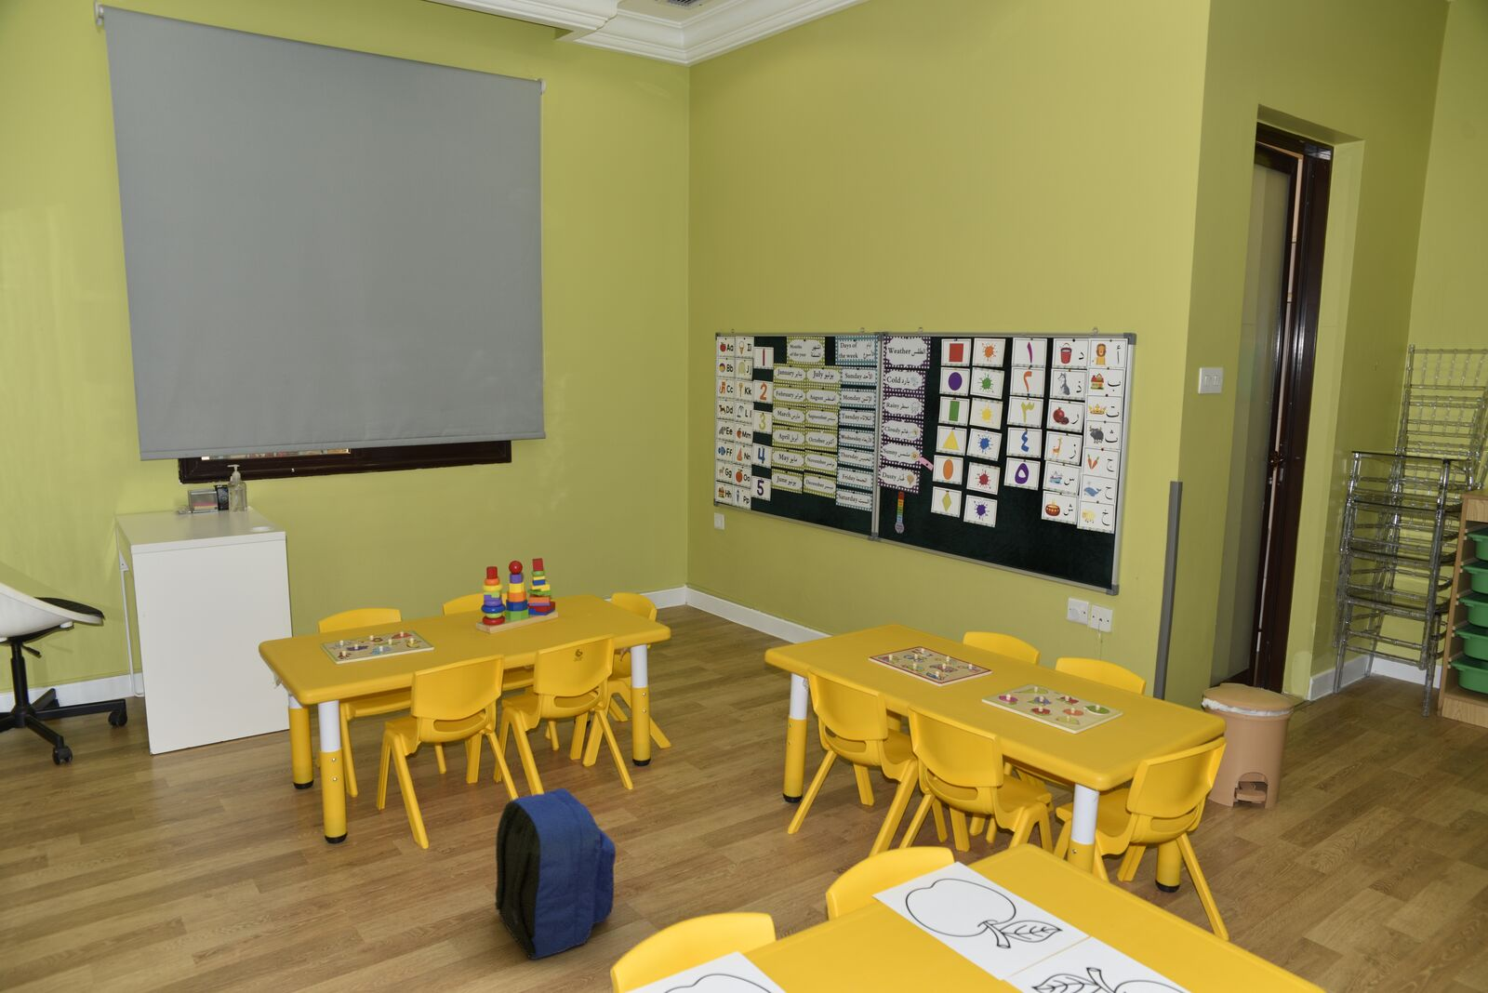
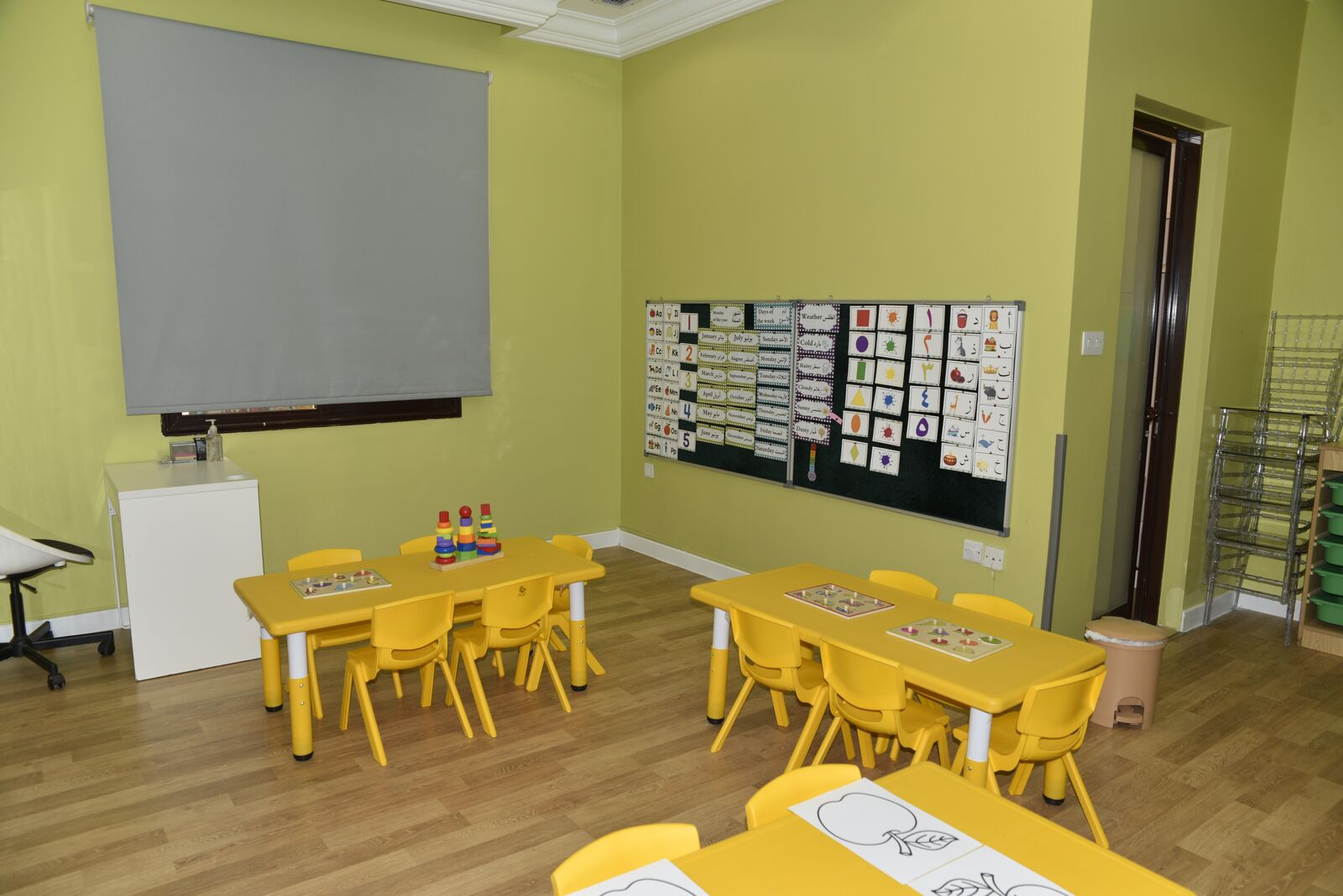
- backpack (554, 859)
